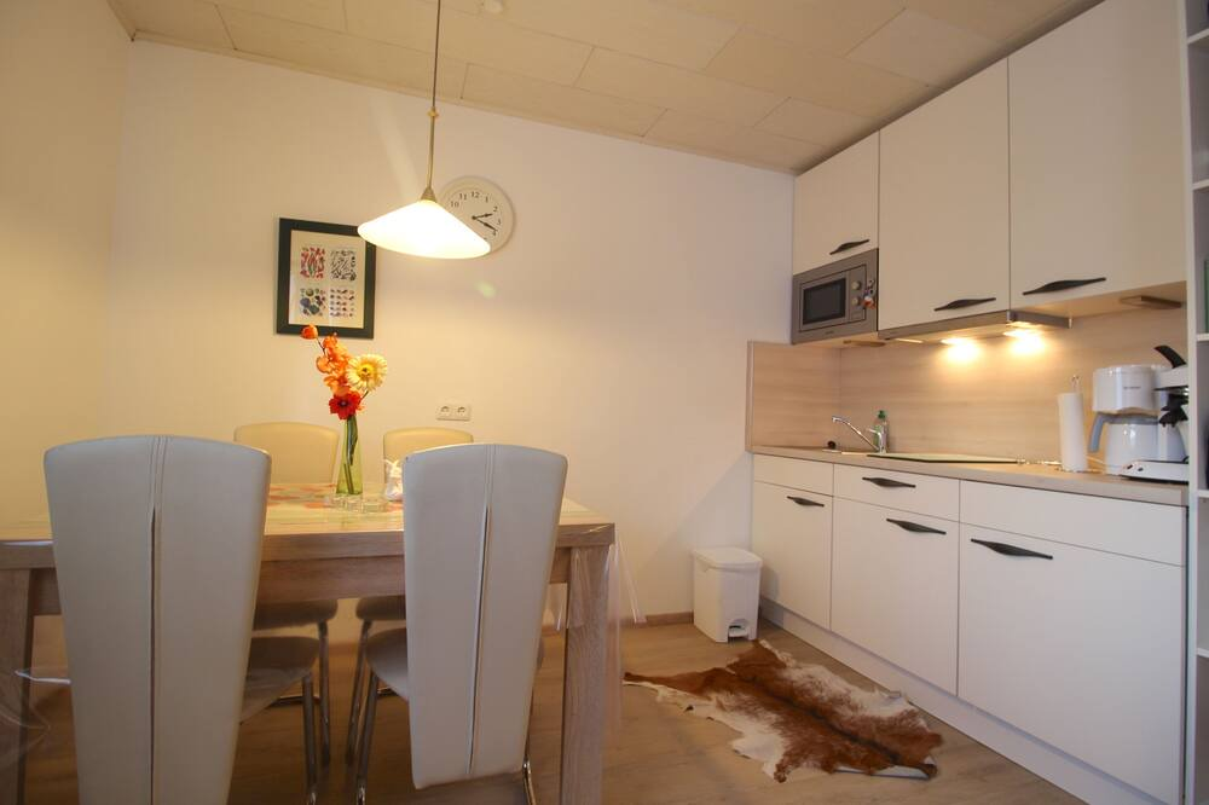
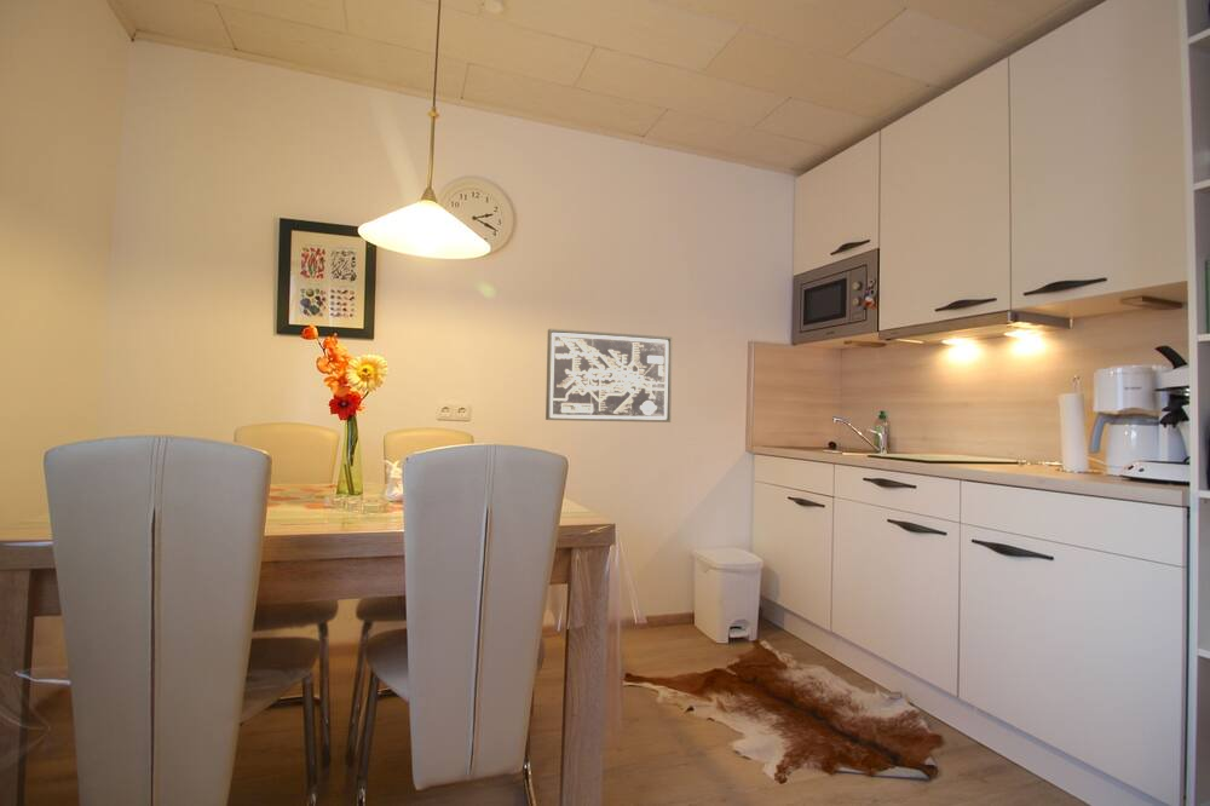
+ wall art (610, 376)
